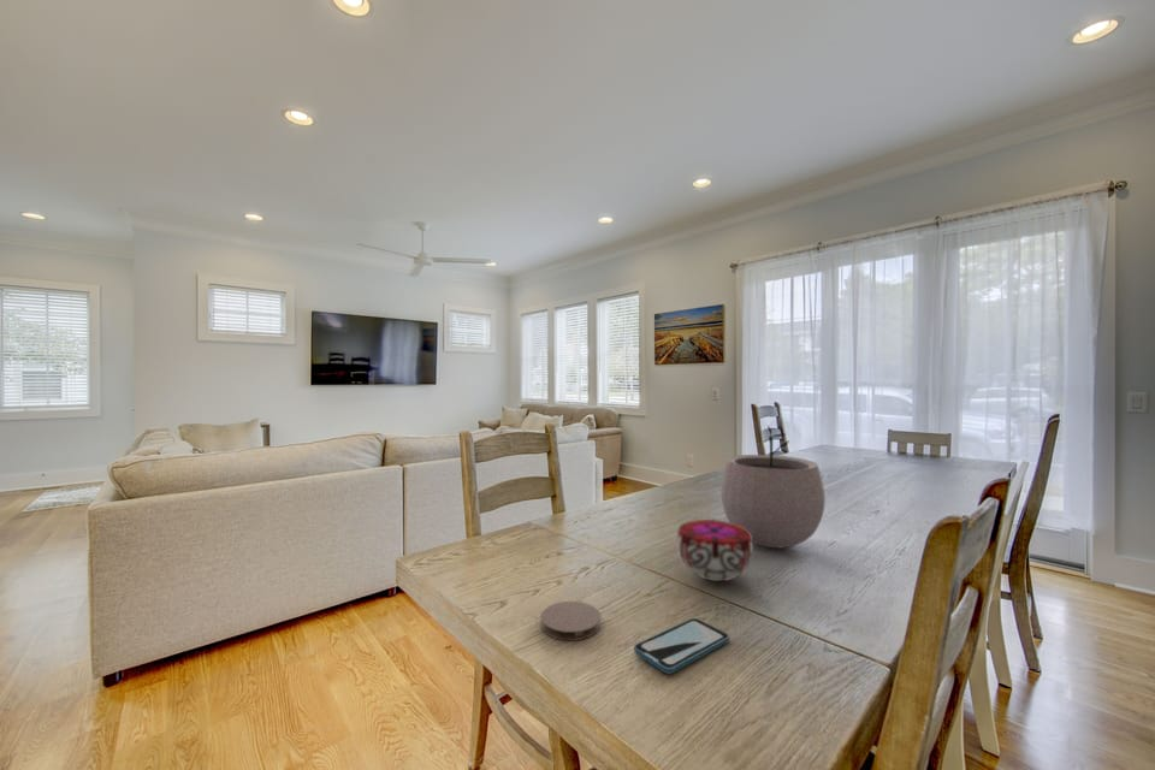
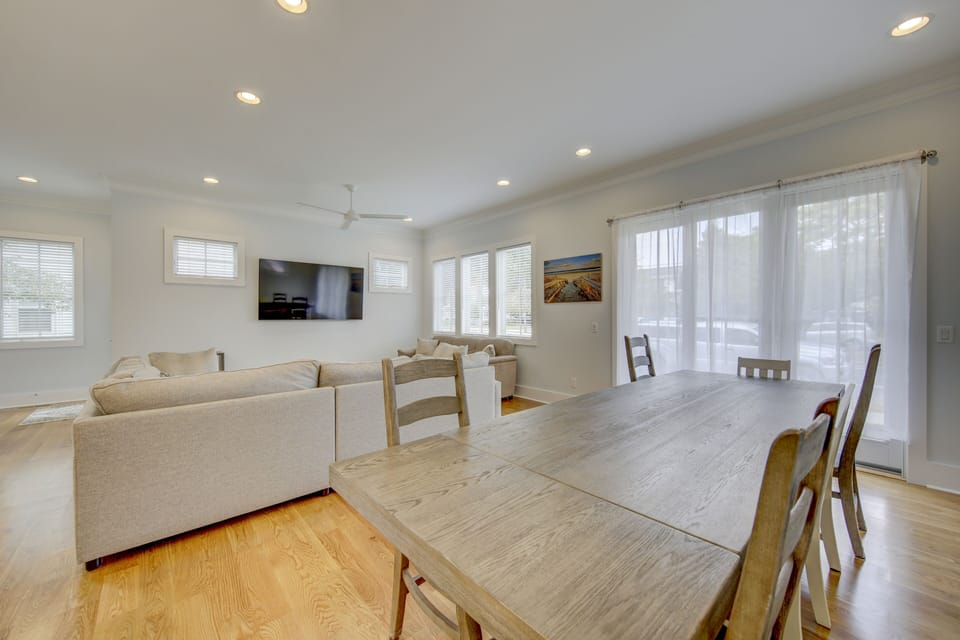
- plant pot (770, 484)
- decorative bowl (713, 552)
- coaster (570, 618)
- smartphone (682, 642)
